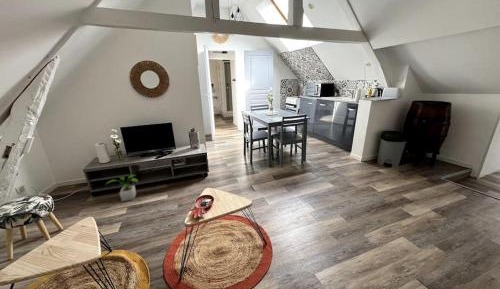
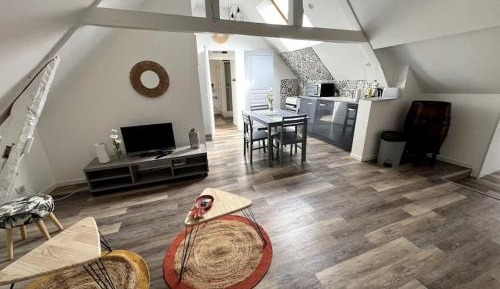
- potted plant (125, 187)
